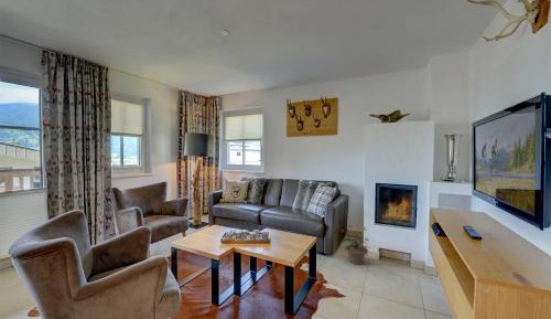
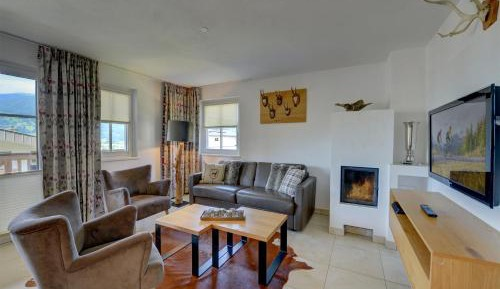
- potted plant (355, 243)
